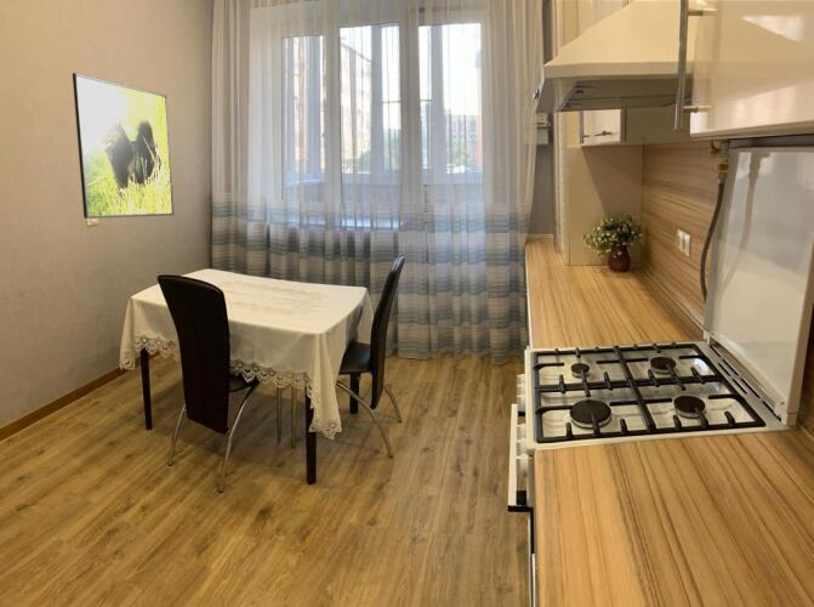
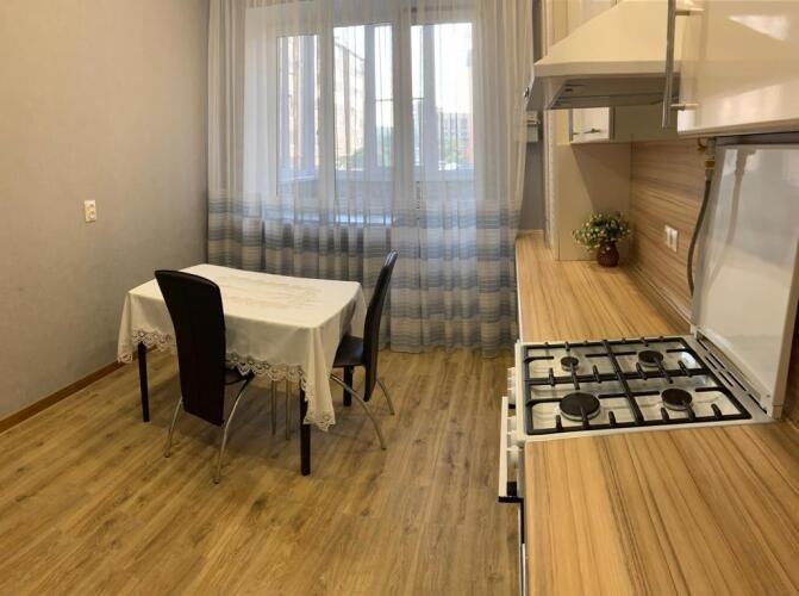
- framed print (129, 152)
